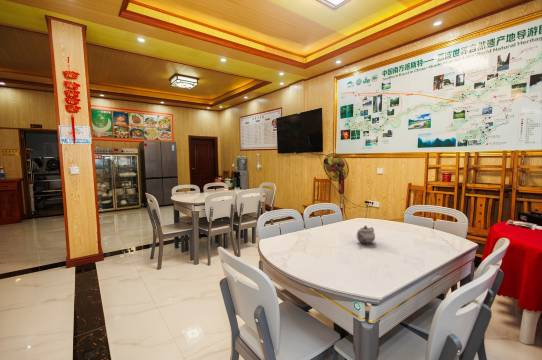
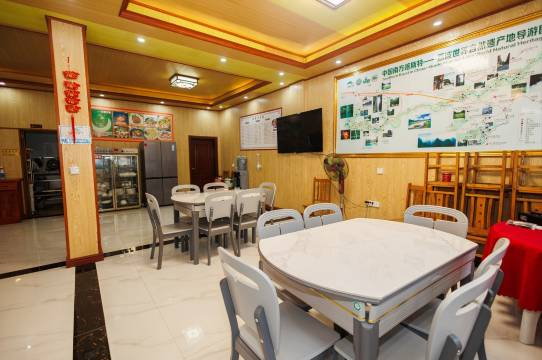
- teapot (365, 234)
